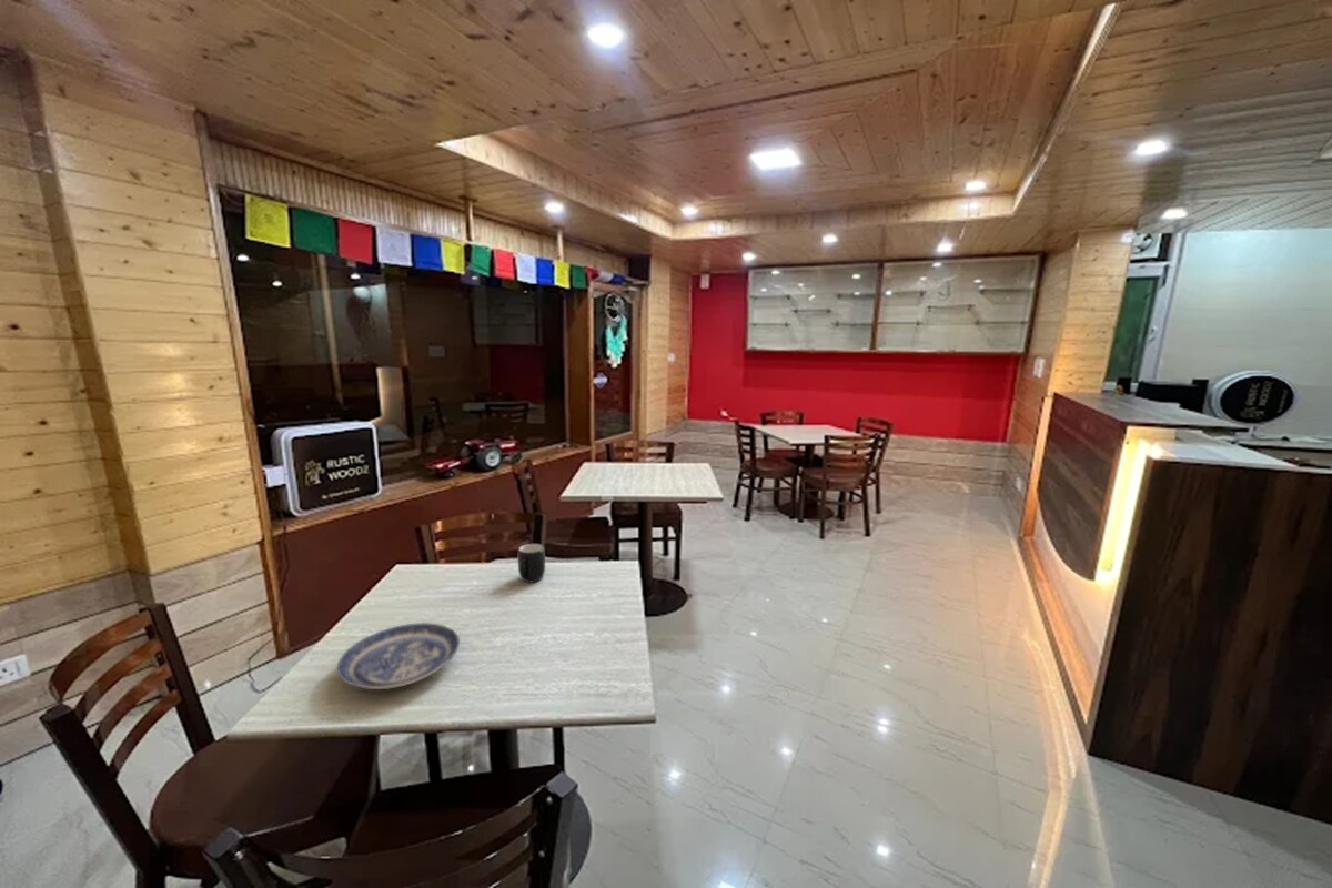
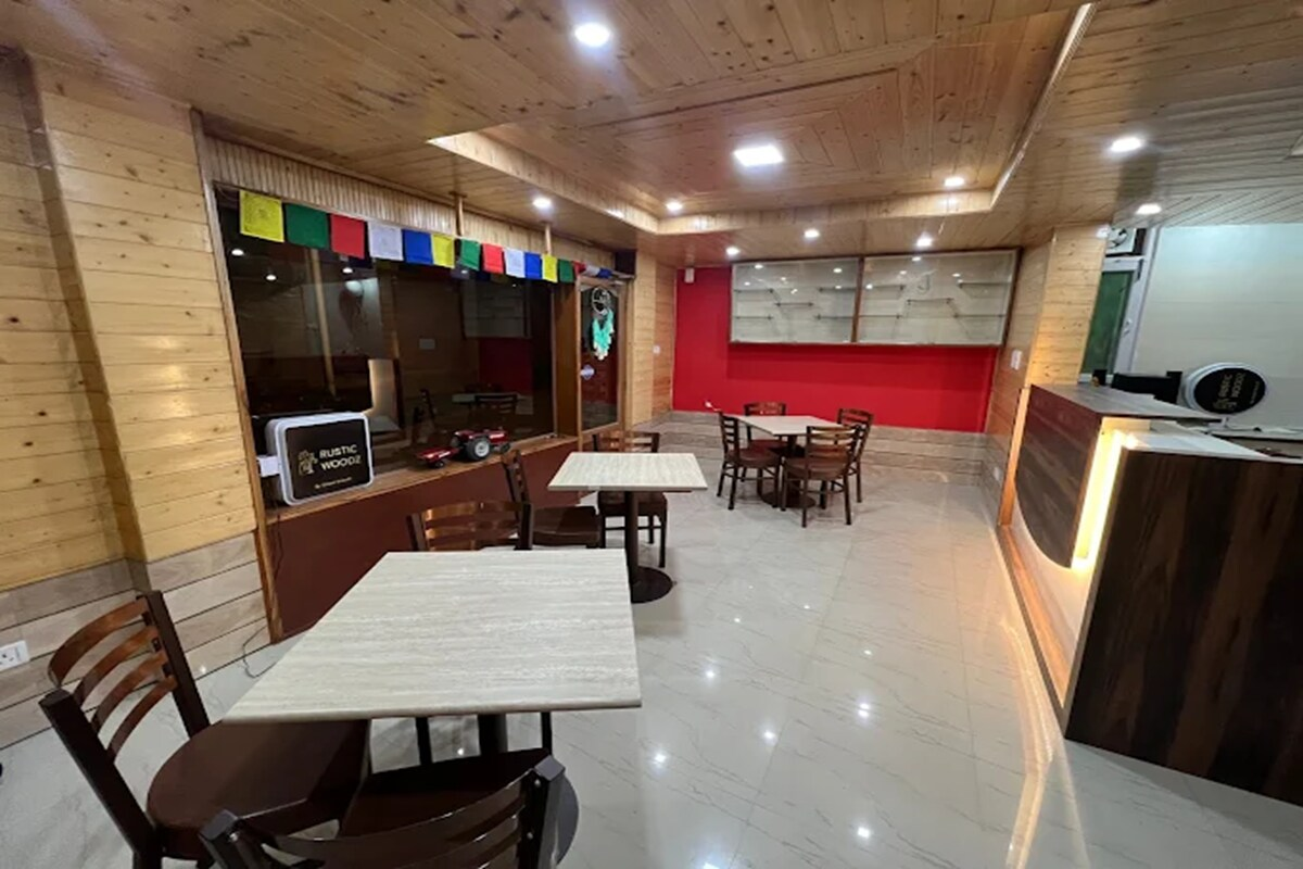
- mug (529, 564)
- plate (401, 658)
